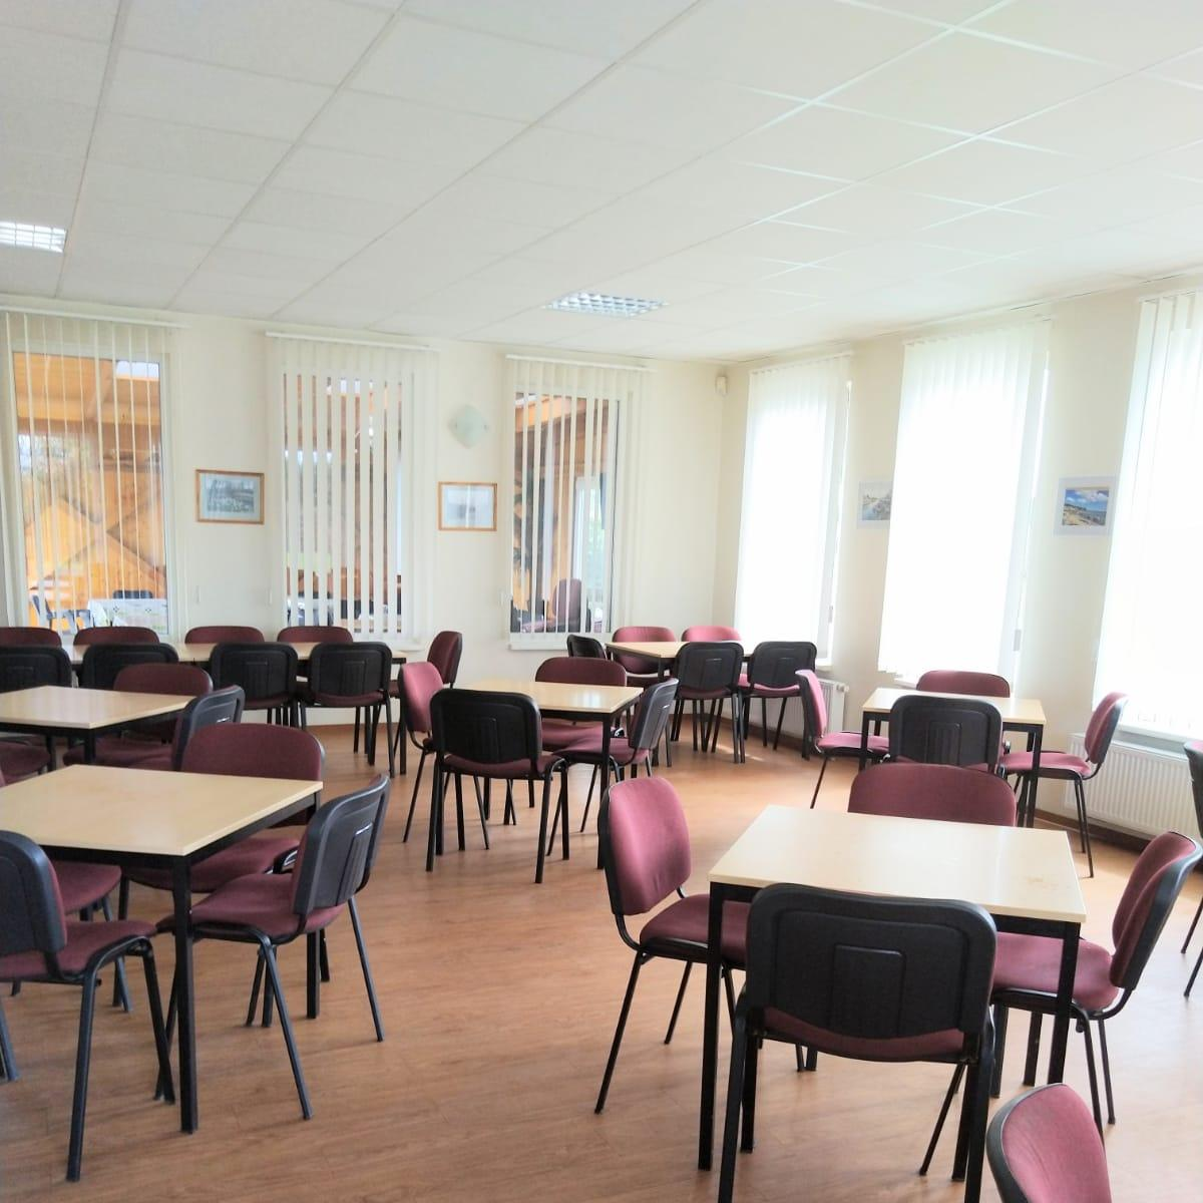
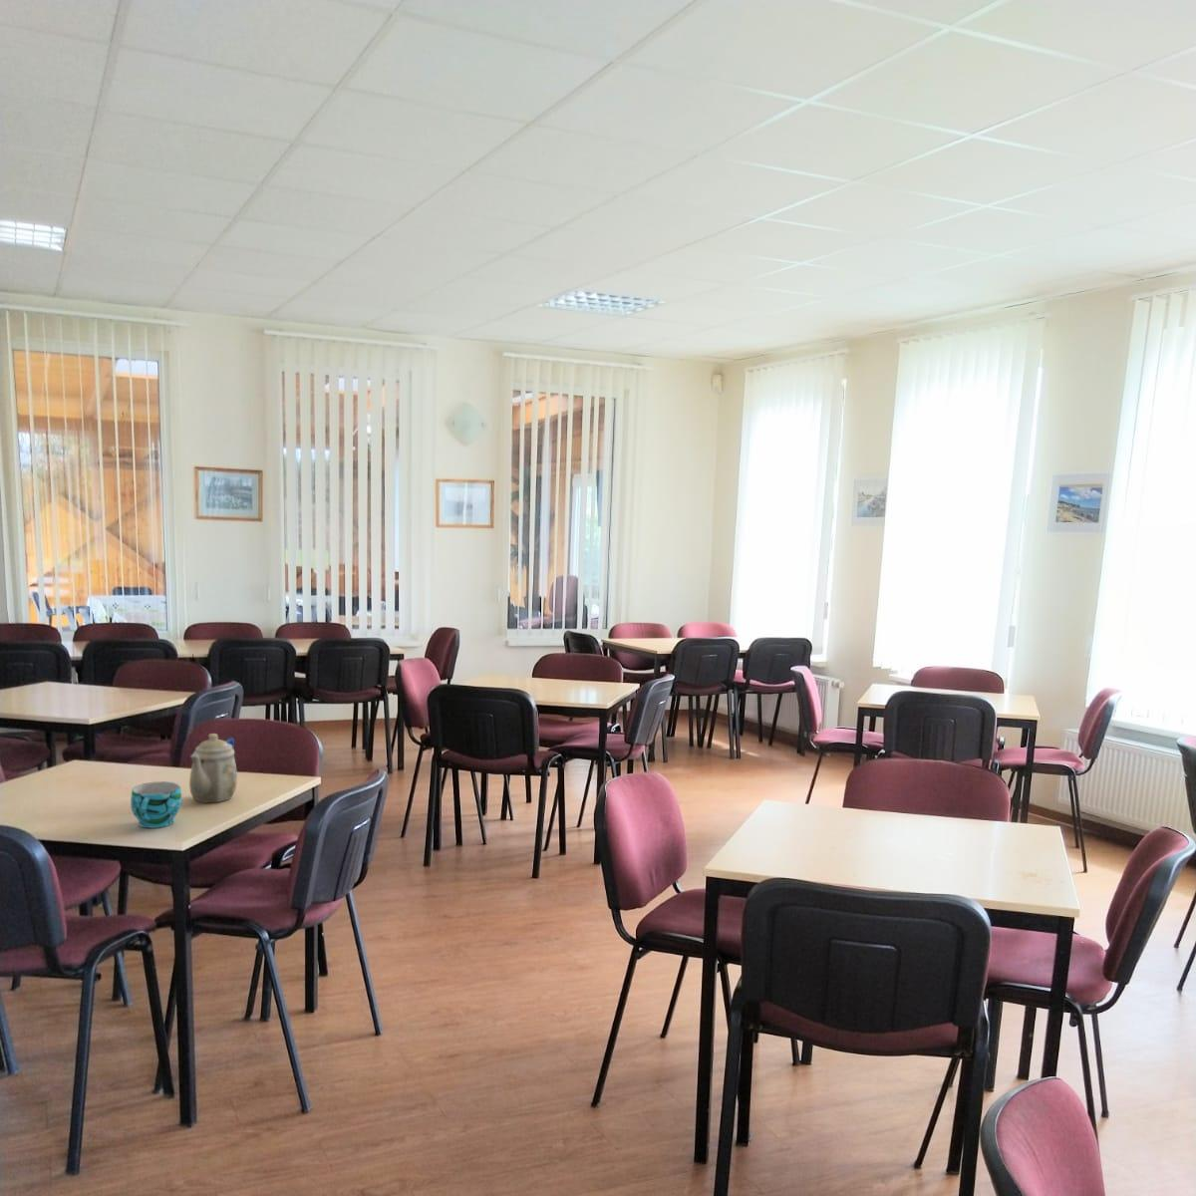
+ cup (157, 806)
+ teapot (214, 766)
